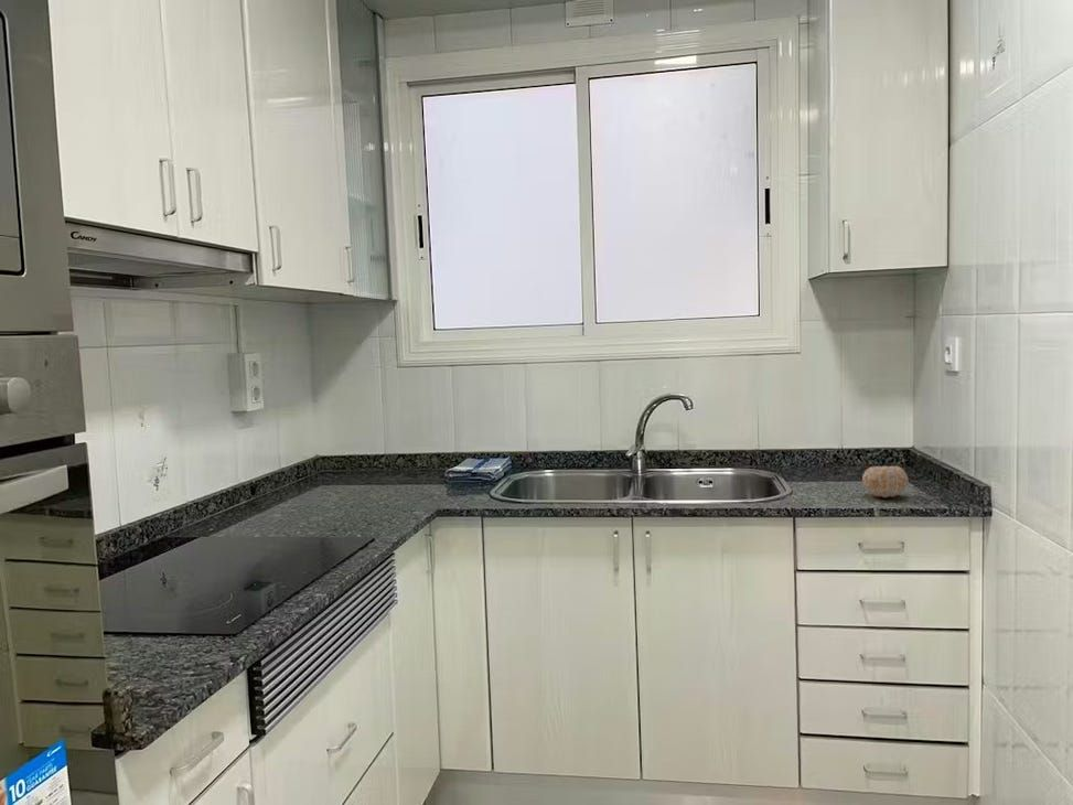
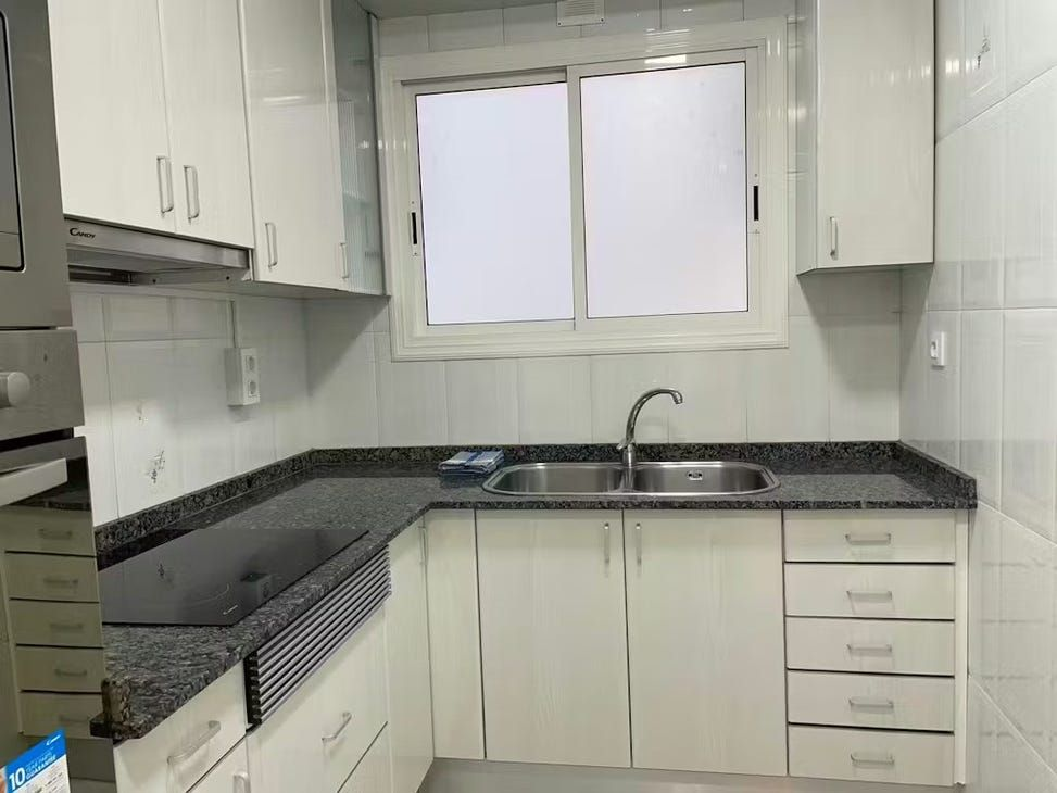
- fruit (884, 481)
